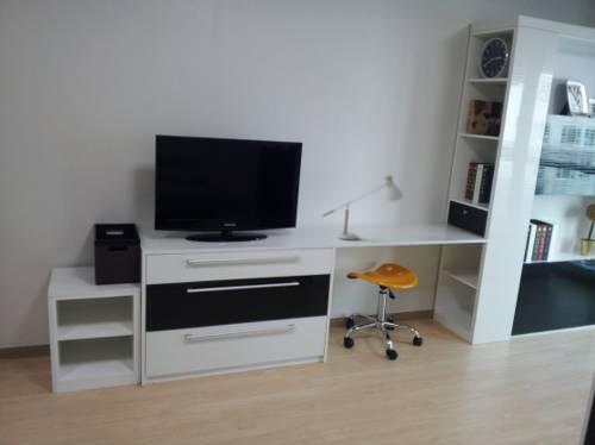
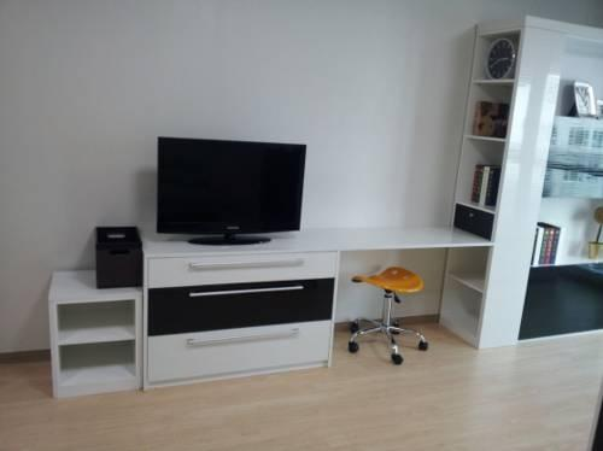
- desk lamp (359, 198)
